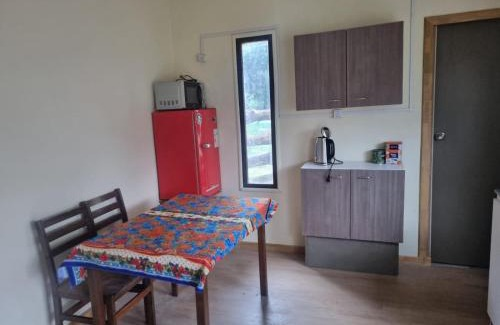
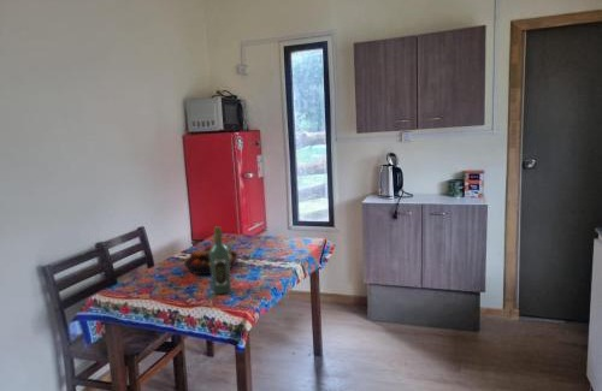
+ wine bottle (219, 259)
+ fruit bowl (208, 255)
